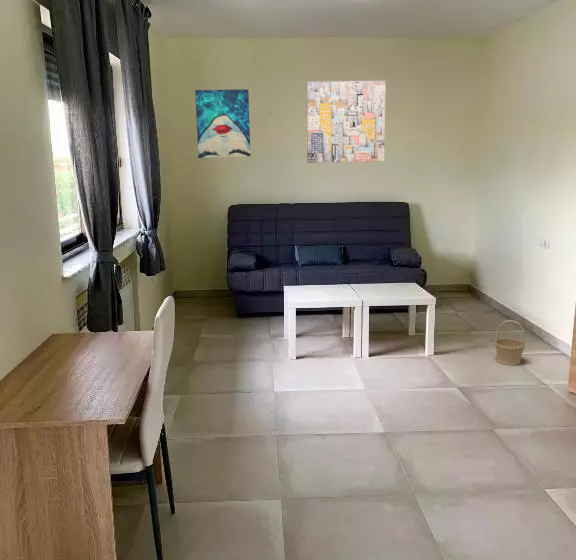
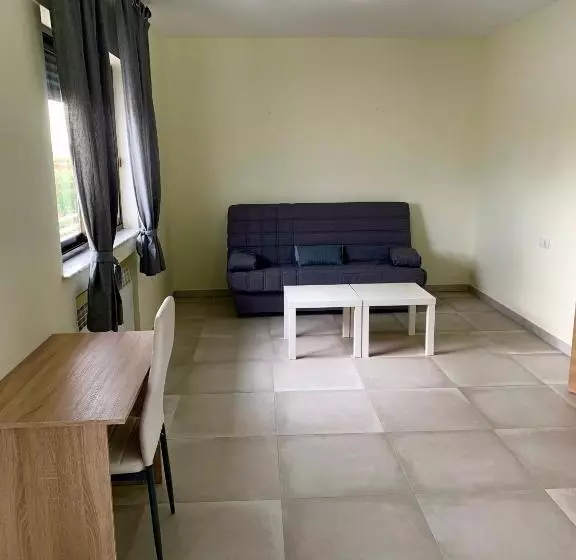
- wall art (223, 124)
- wall art (345, 122)
- basket (509, 340)
